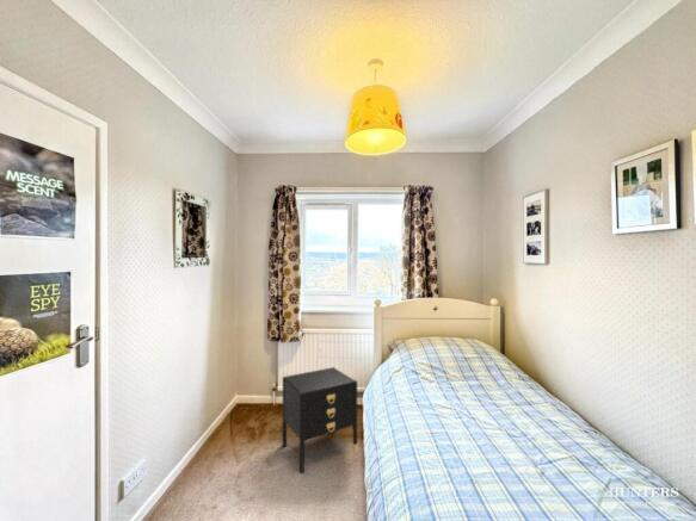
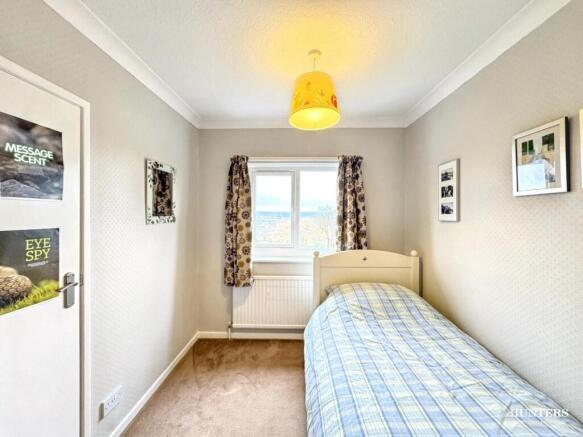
- nightstand (319, 414)
